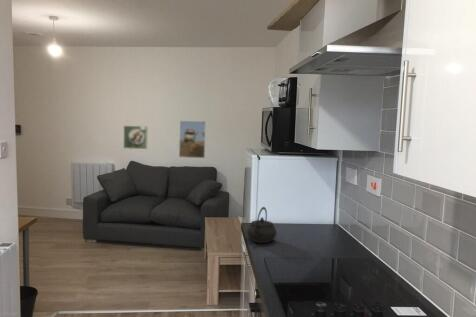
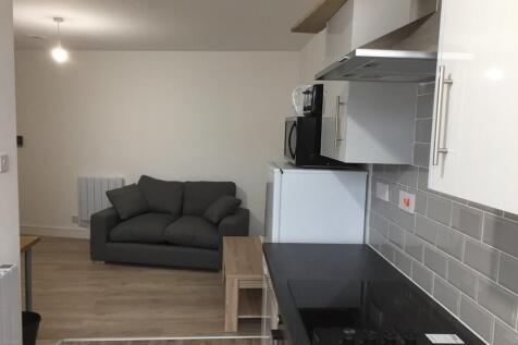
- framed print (192, 139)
- kettle (261, 224)
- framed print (135, 137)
